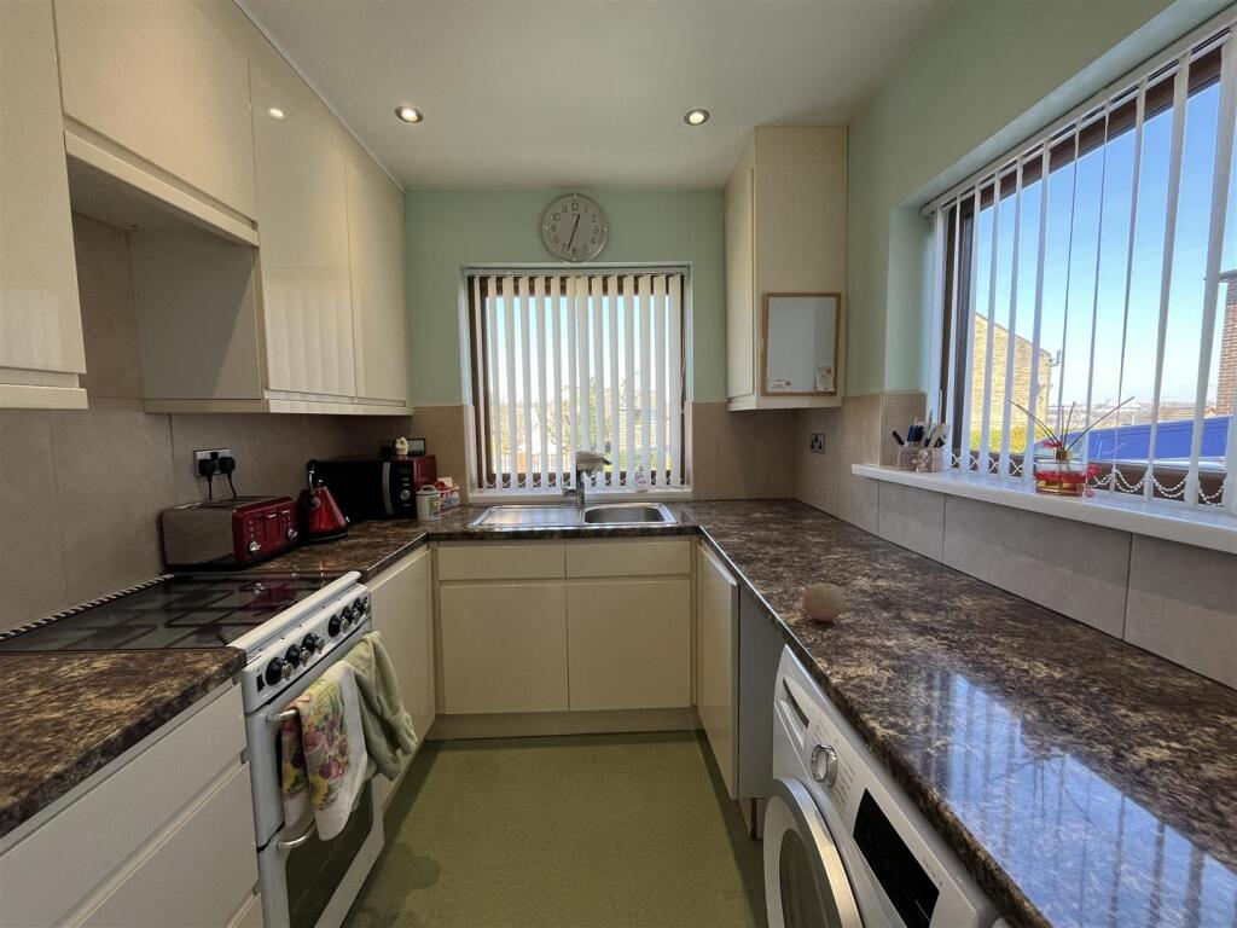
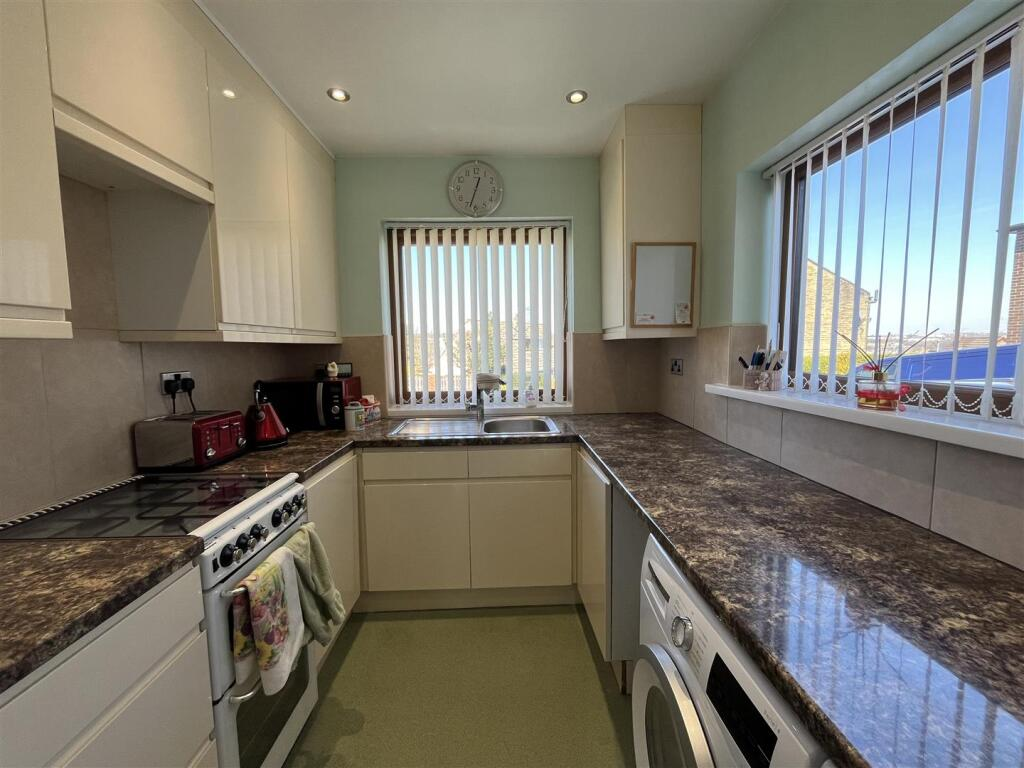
- fruit (823, 602)
